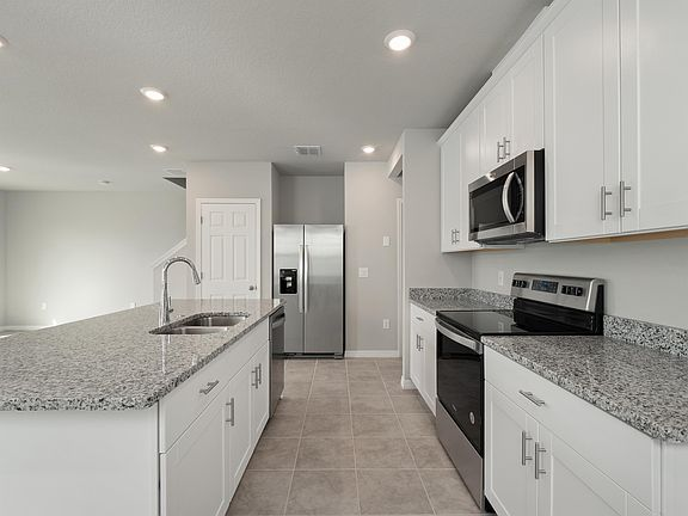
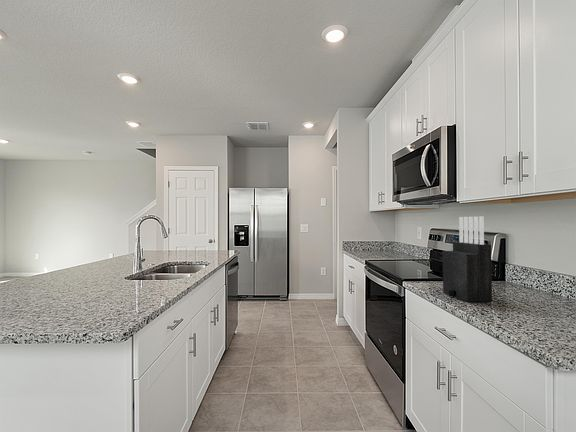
+ knife block (463, 256)
